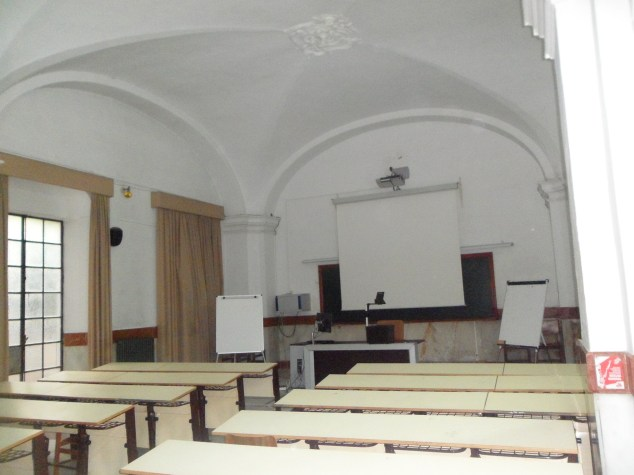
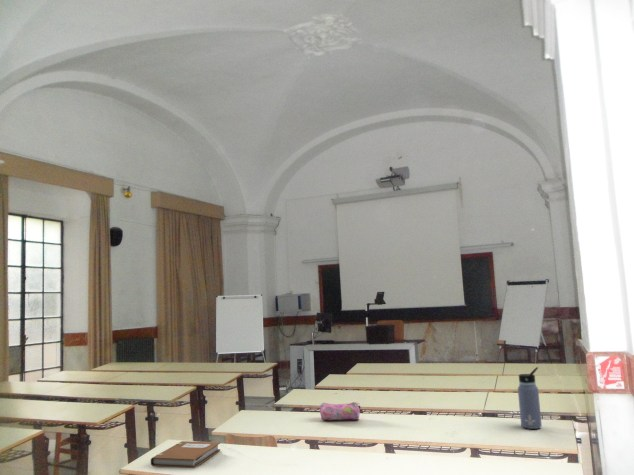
+ pencil case (340, 410)
+ notebook (187, 453)
+ water bottle (529, 396)
